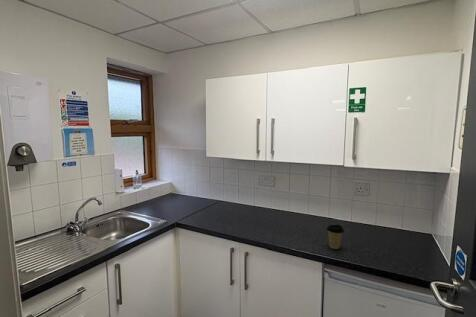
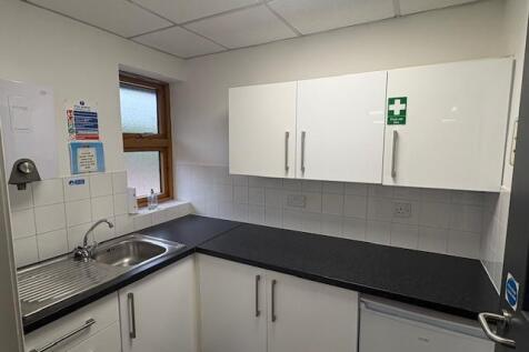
- coffee cup (334, 236)
